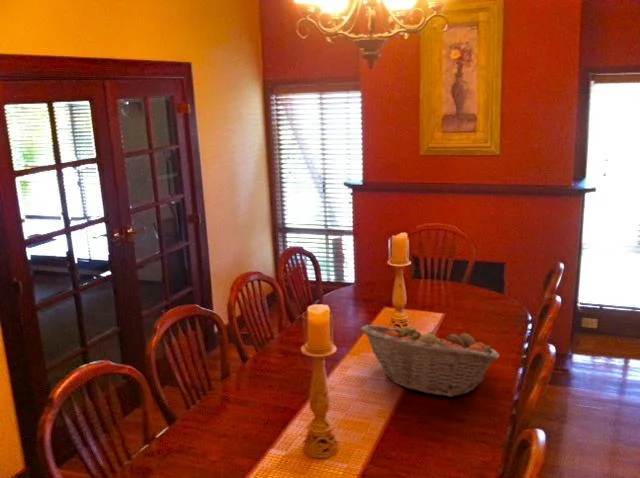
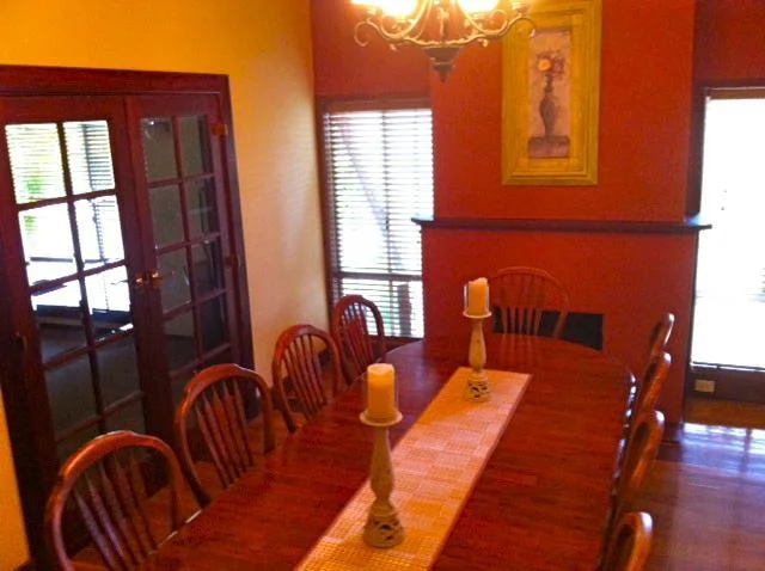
- fruit basket (427, 351)
